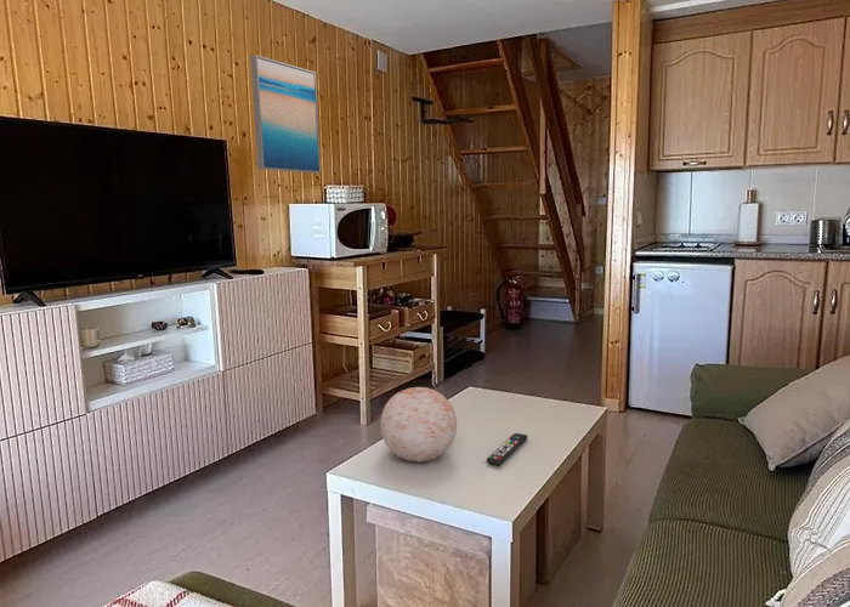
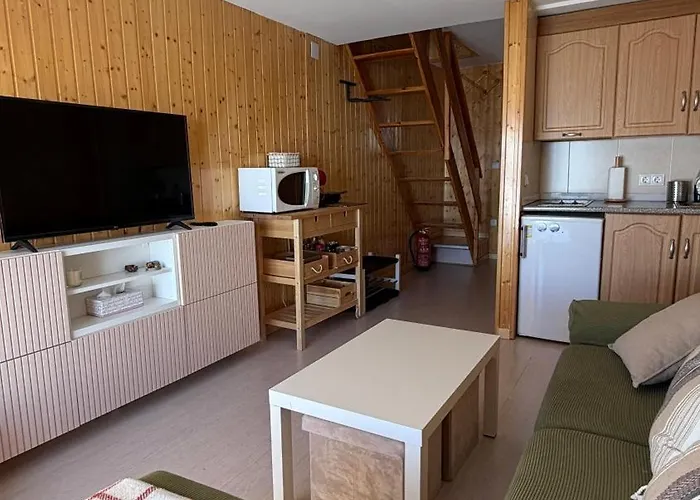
- decorative ball (418, 424)
- remote control (508, 448)
- wall art (288, 118)
